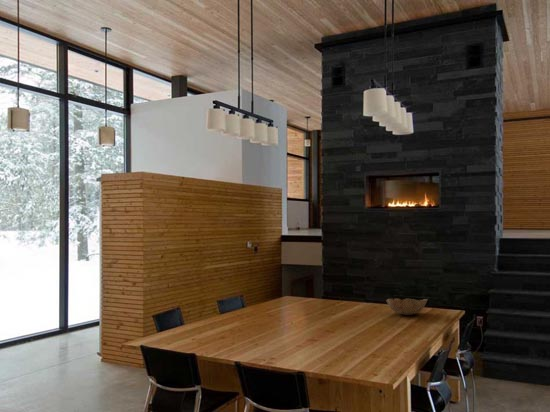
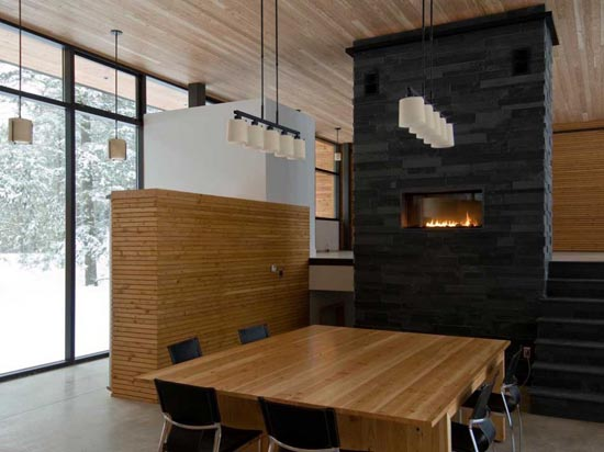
- wooden bowl (407, 304)
